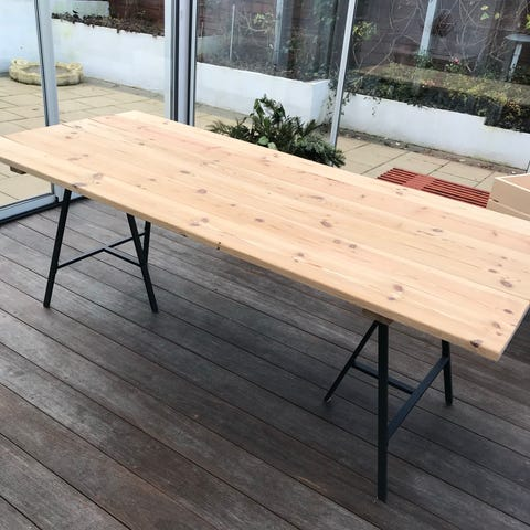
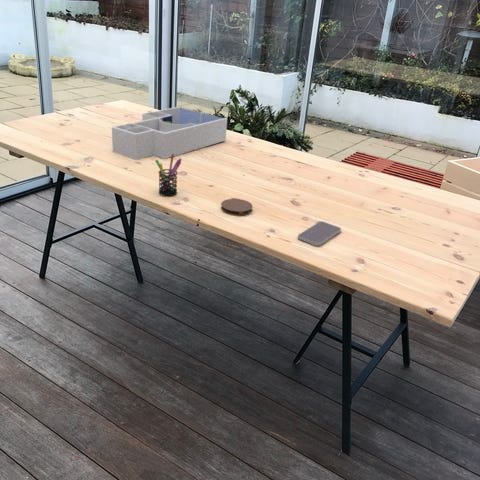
+ smartphone (319, 233)
+ pen holder (166, 173)
+ desk organizer (165, 132)
+ coaster (236, 206)
